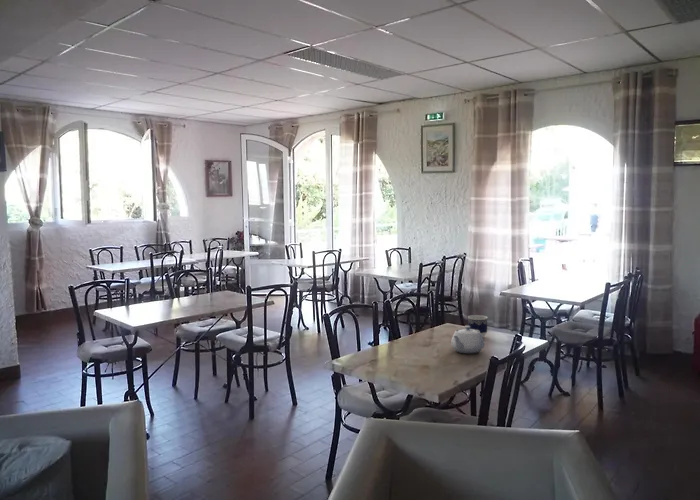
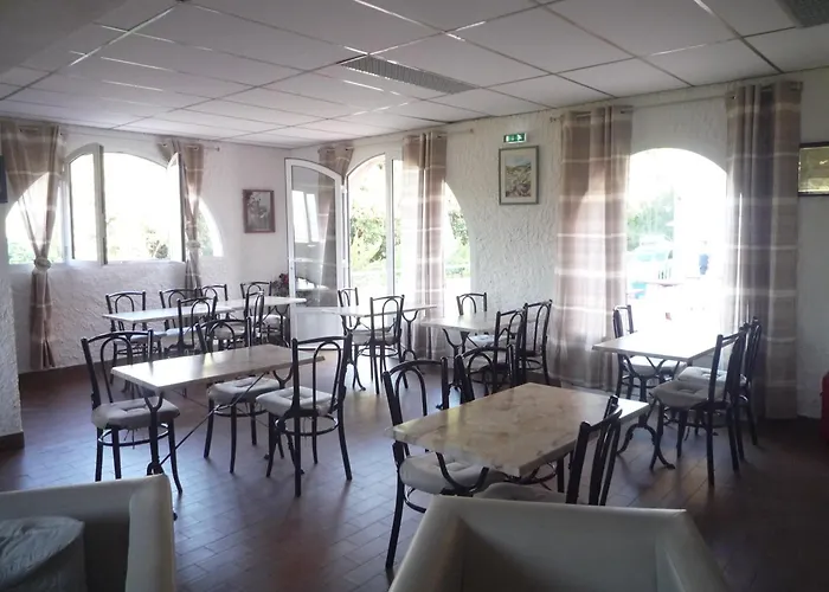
- teapot (467, 338)
- cup (478, 326)
